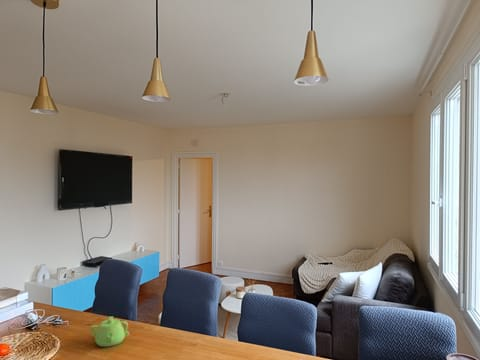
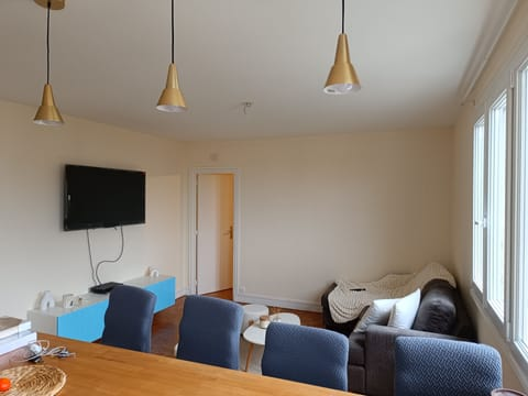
- teapot (109, 330)
